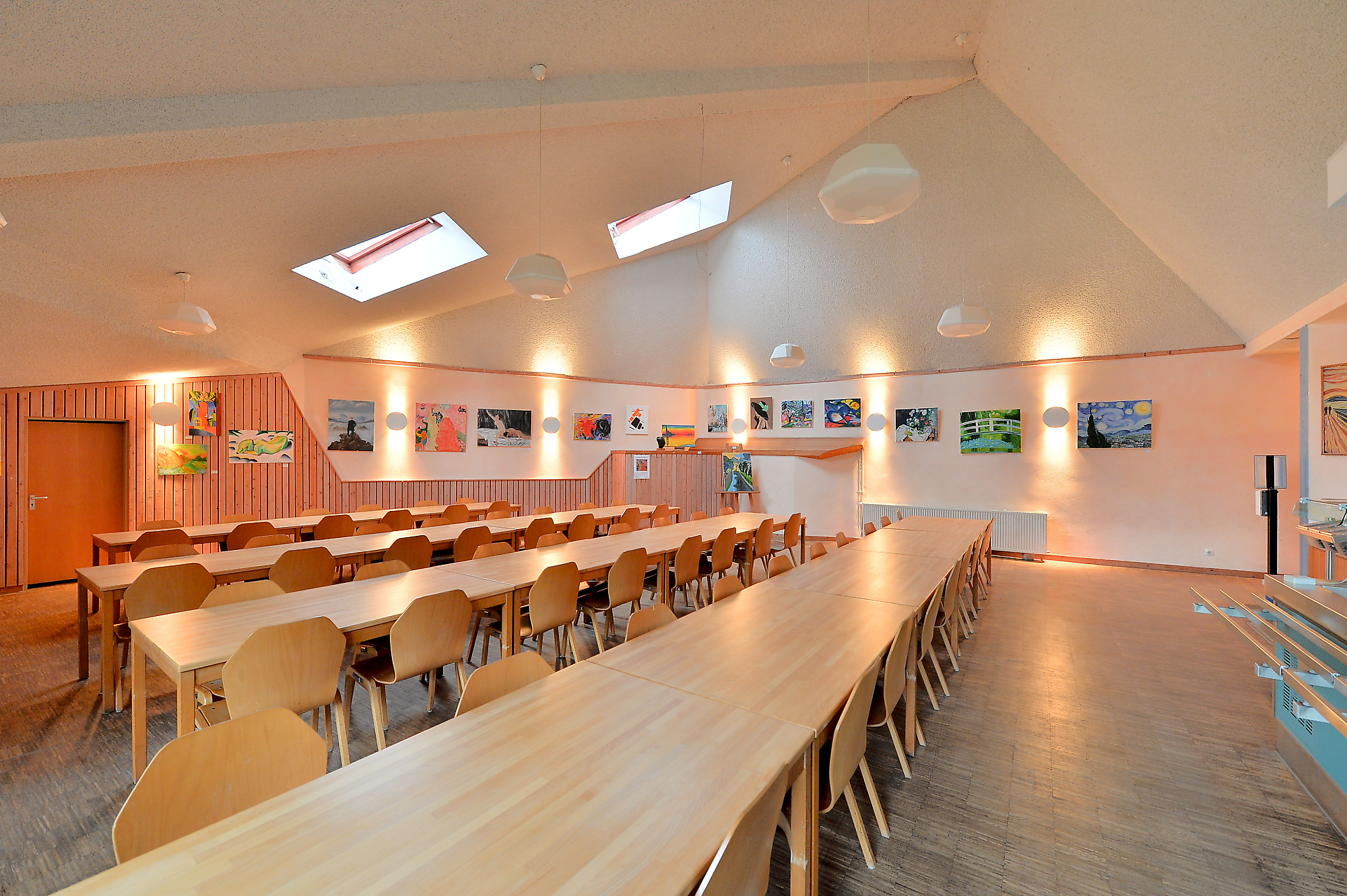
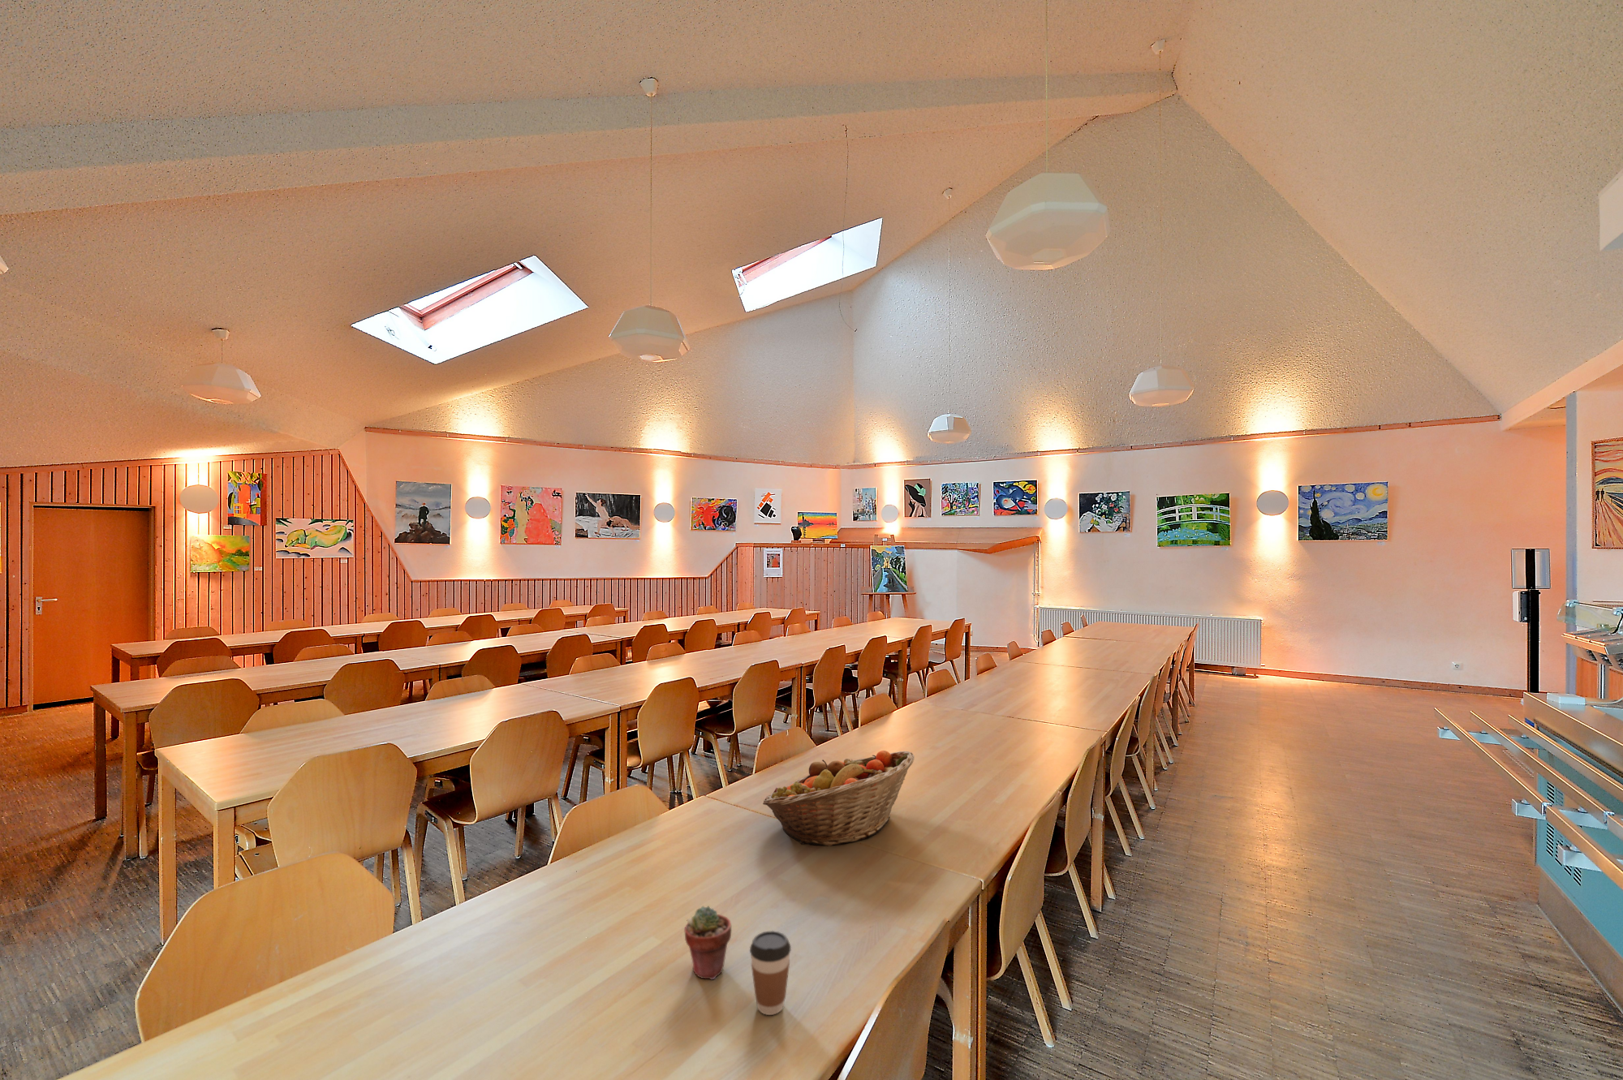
+ potted succulent (707, 938)
+ coffee cup (770, 973)
+ fruit basket (841, 790)
